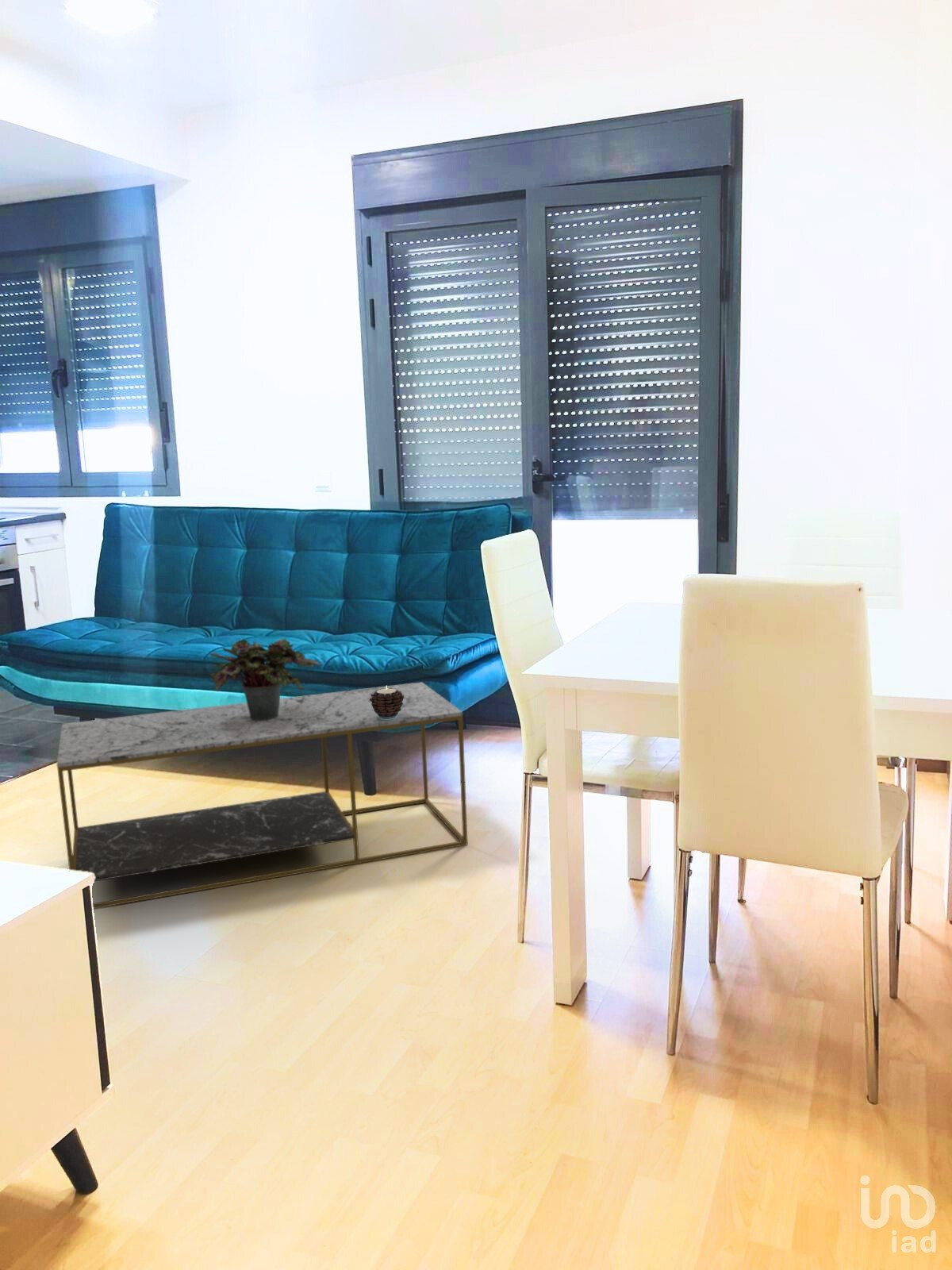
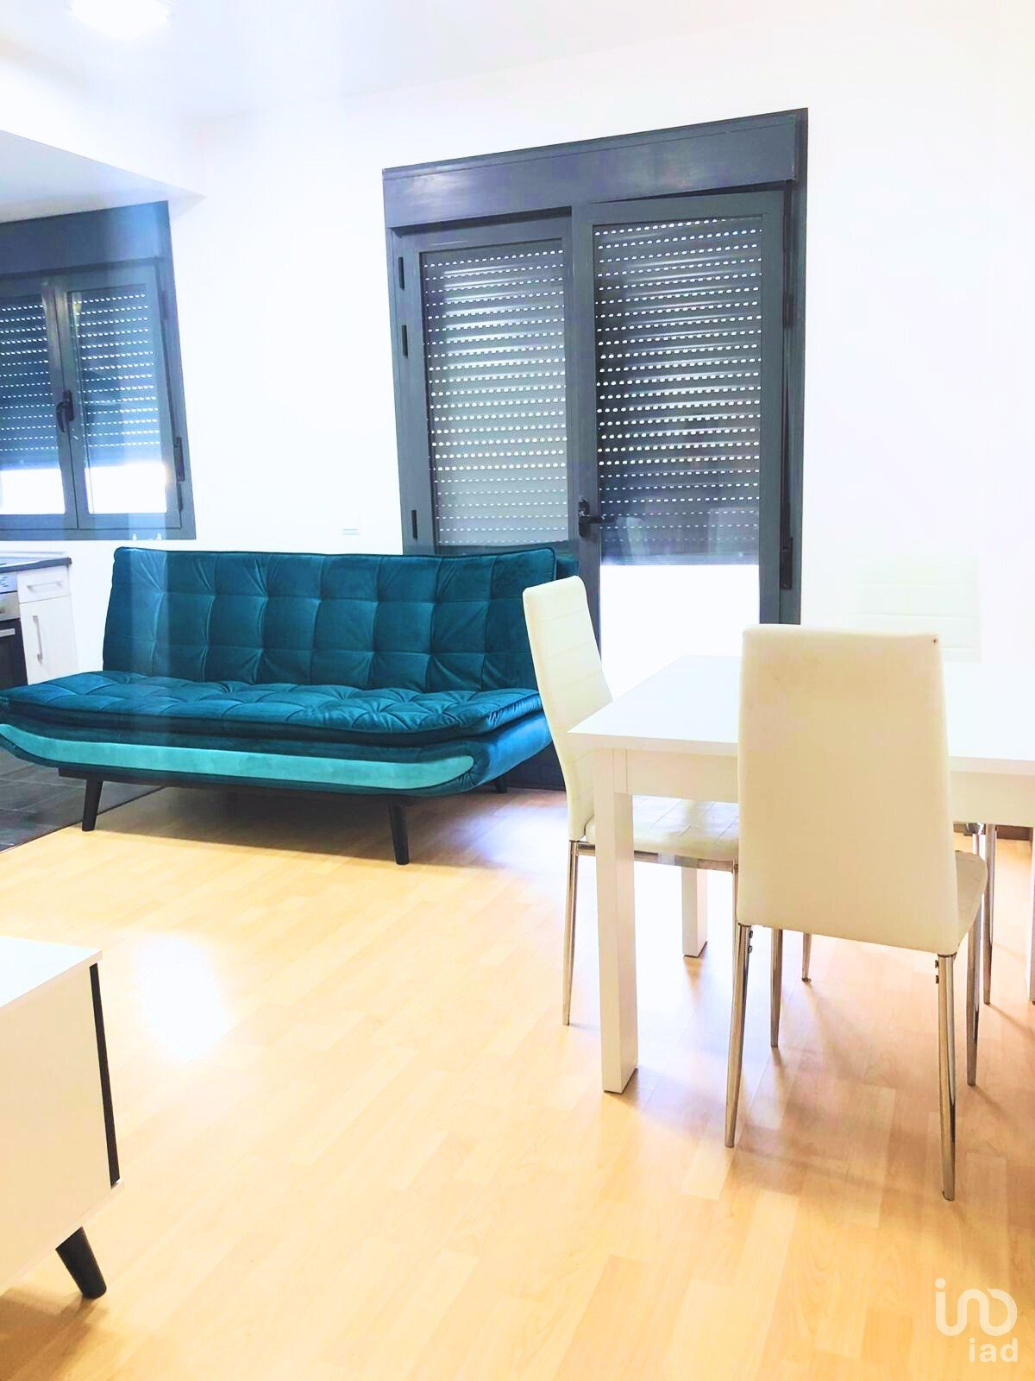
- candle (386, 700)
- coffee table (267, 799)
- potted plant (263, 679)
